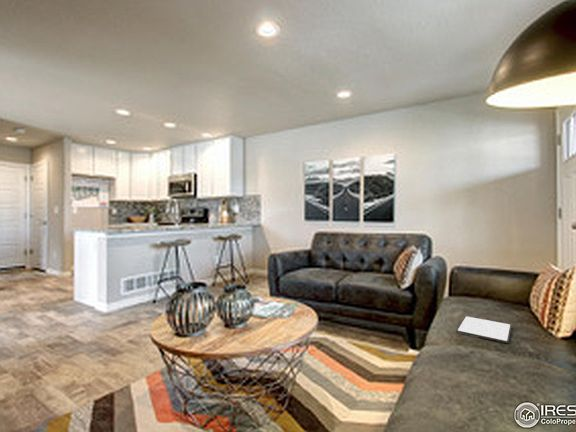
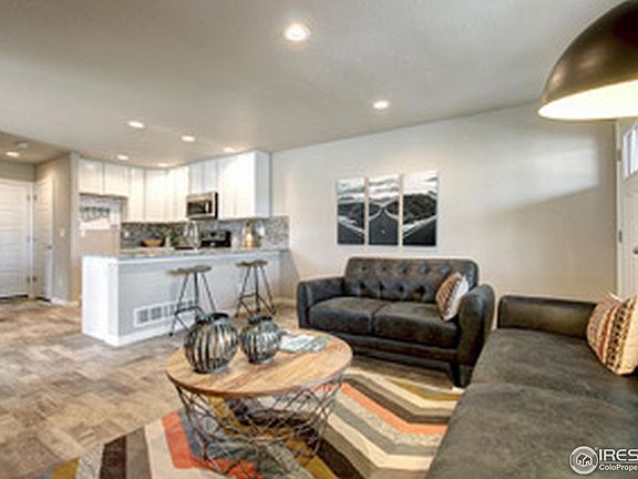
- tablet (484, 328)
